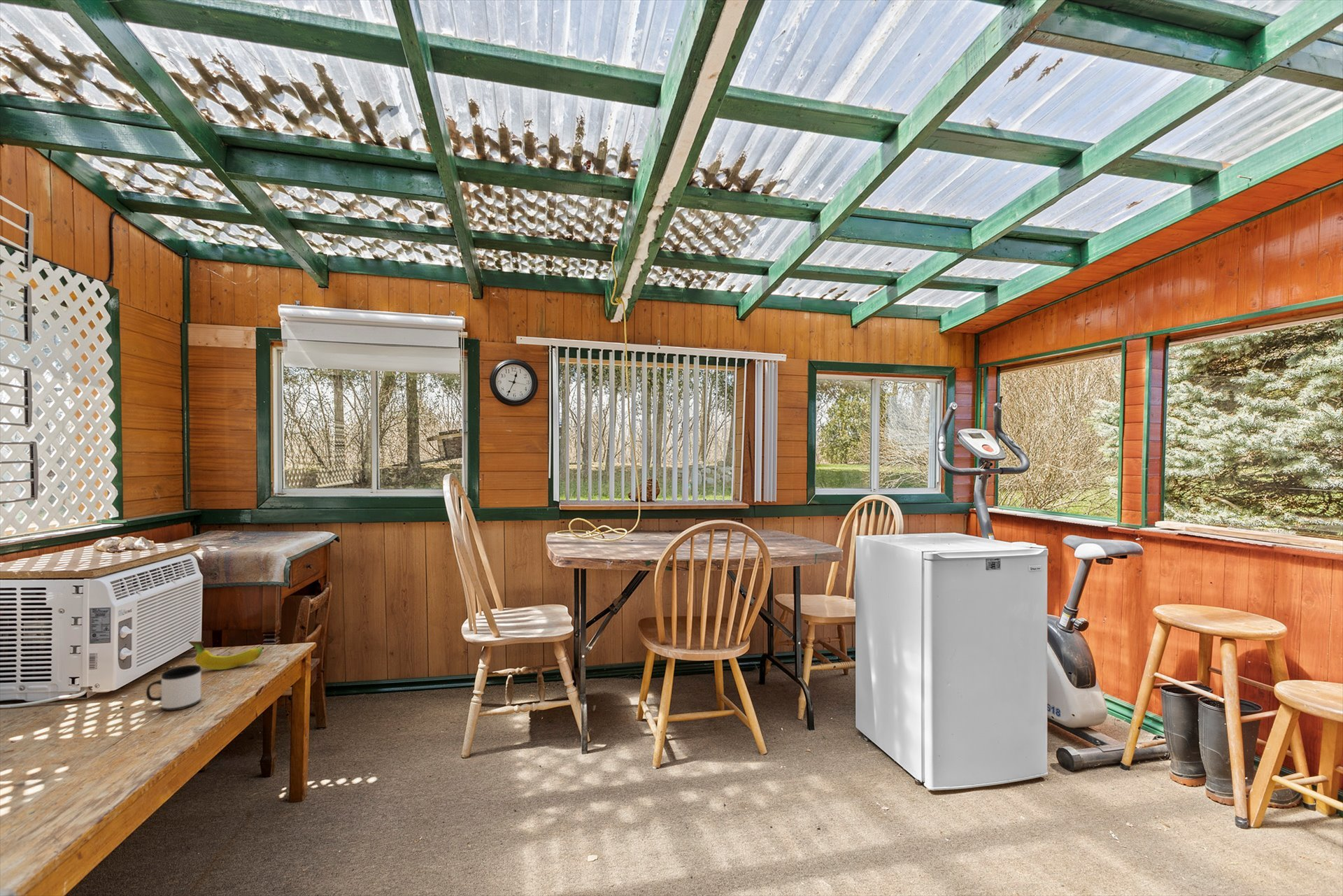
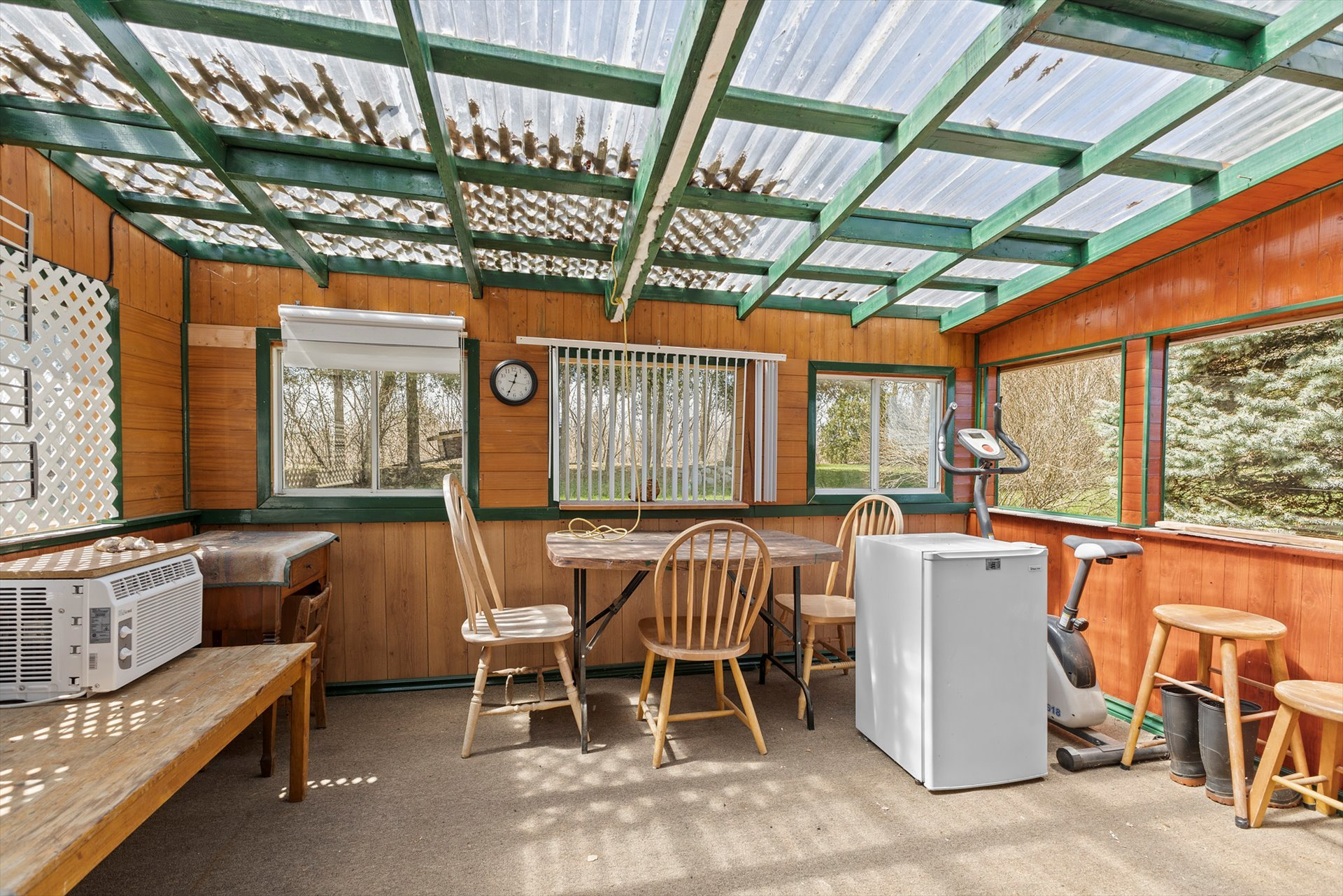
- fruit (229, 655)
- mug (173, 688)
